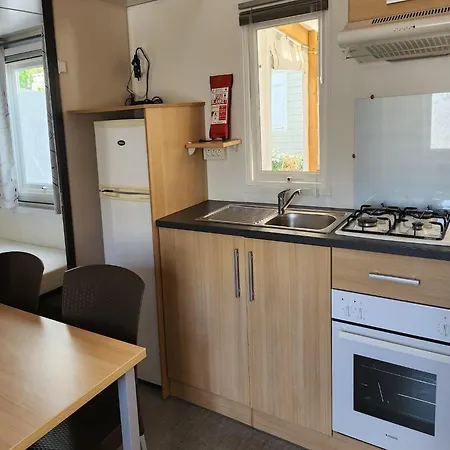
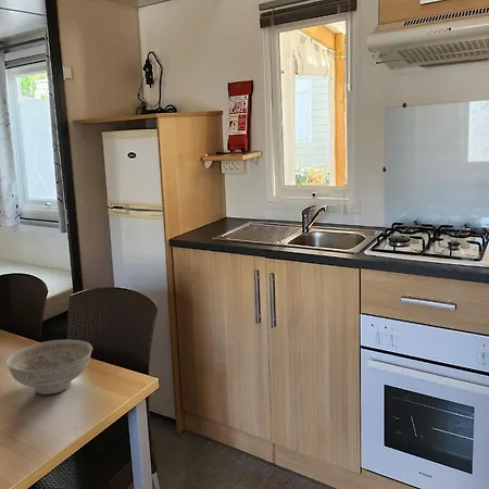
+ decorative bowl (51, 369)
